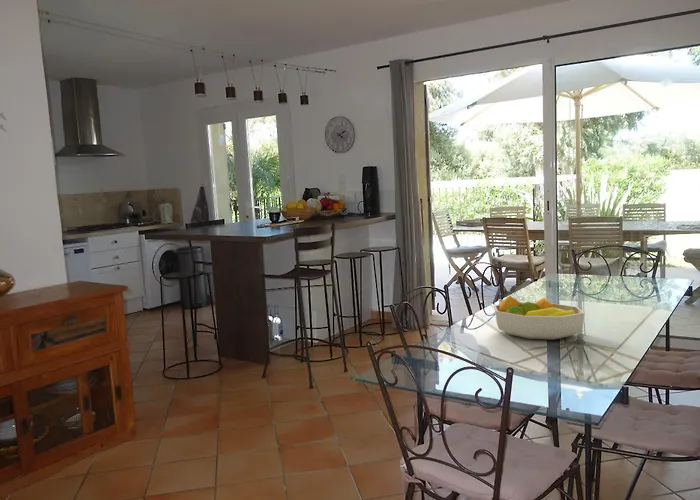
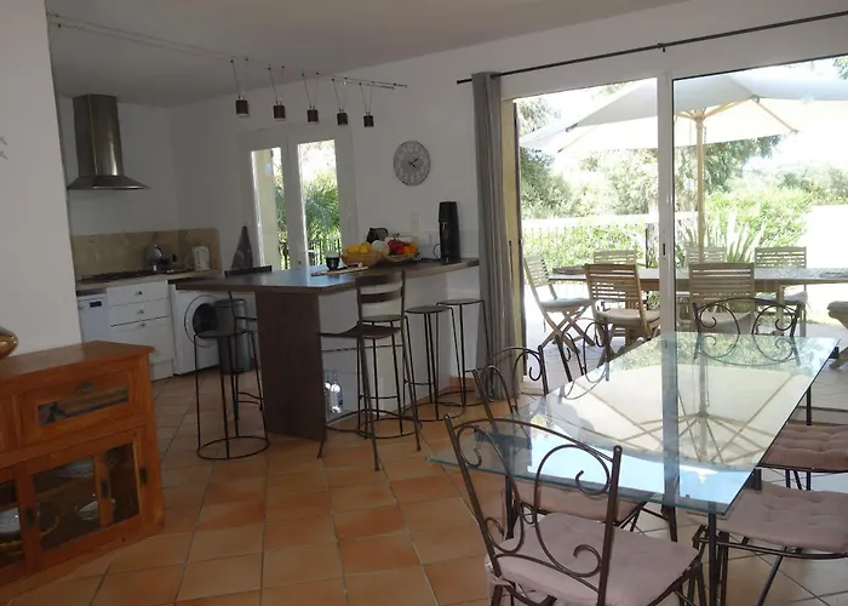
- fruit bowl (537, 315)
